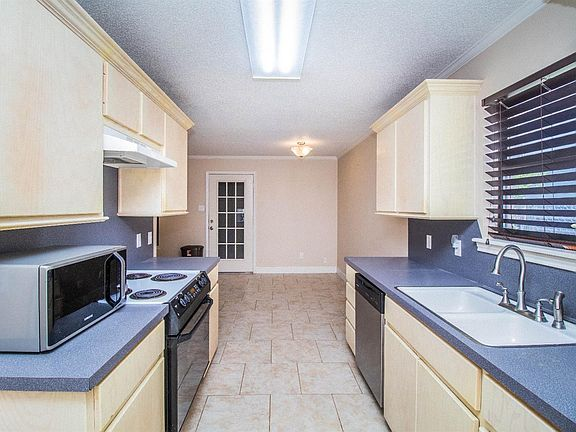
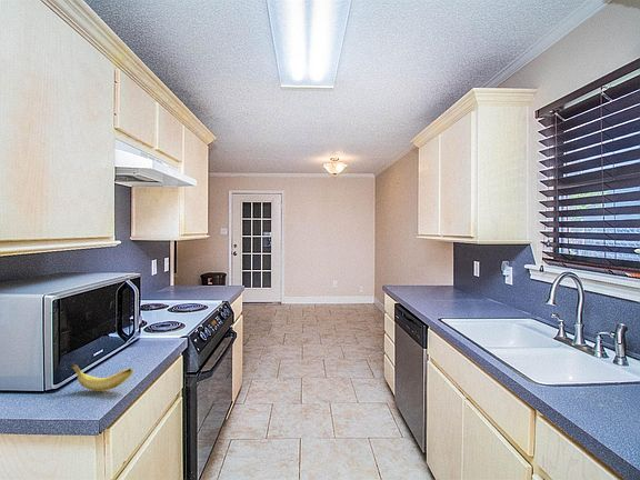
+ banana (102, 378)
